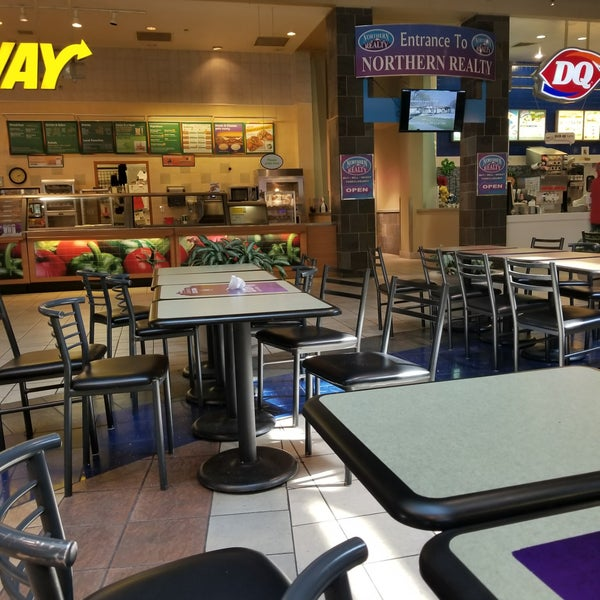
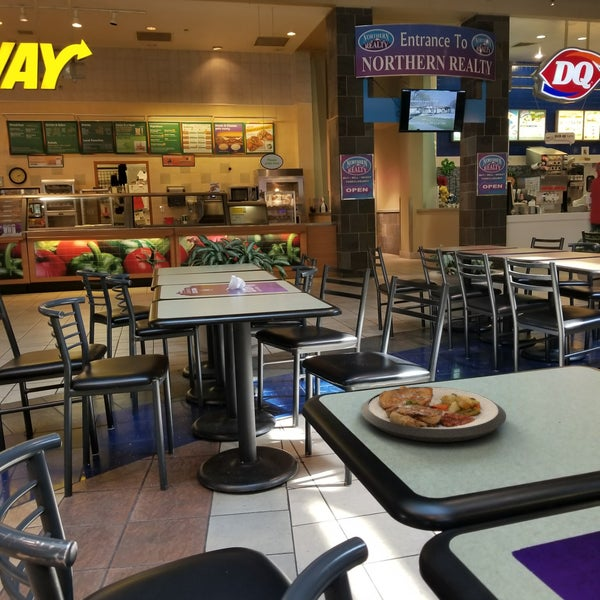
+ plate (431, 406)
